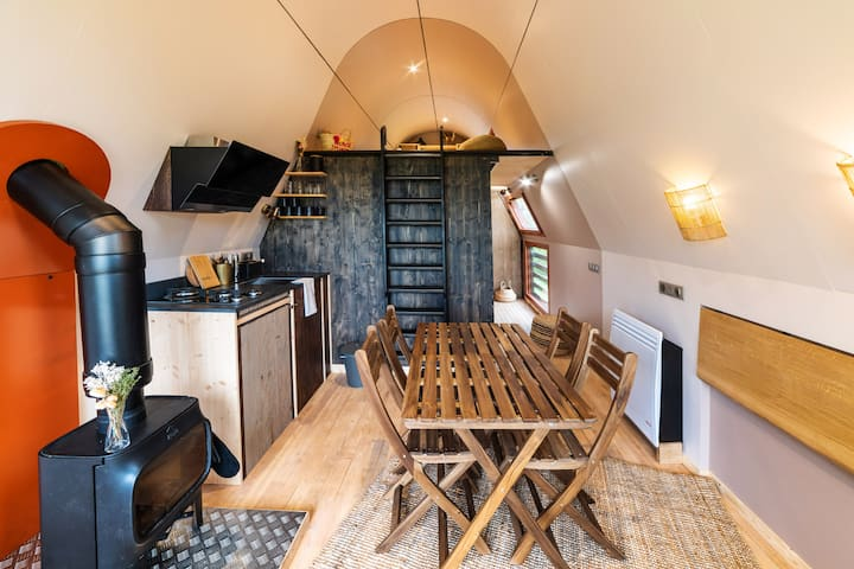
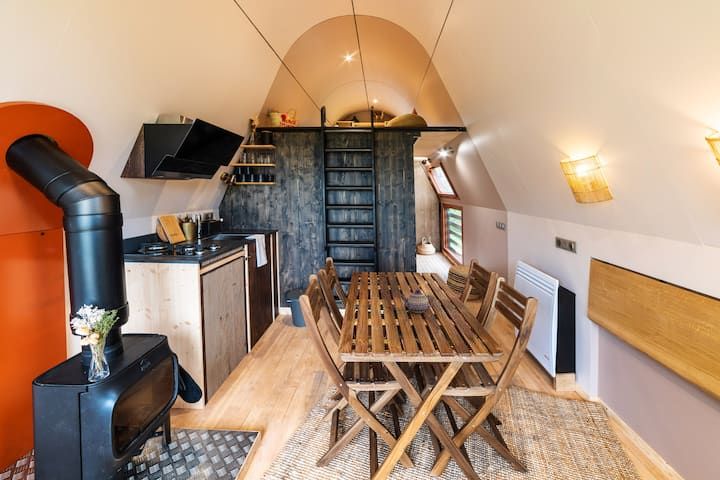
+ teapot (417, 300)
